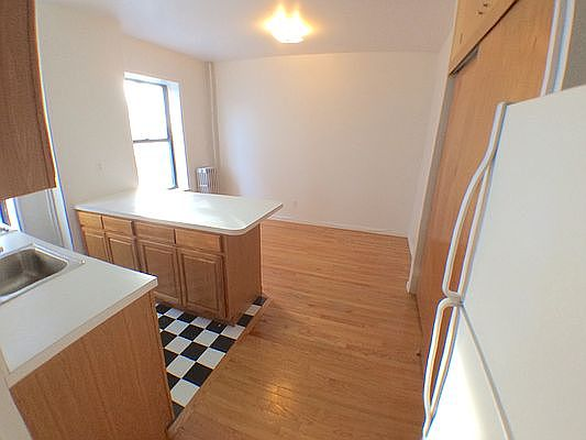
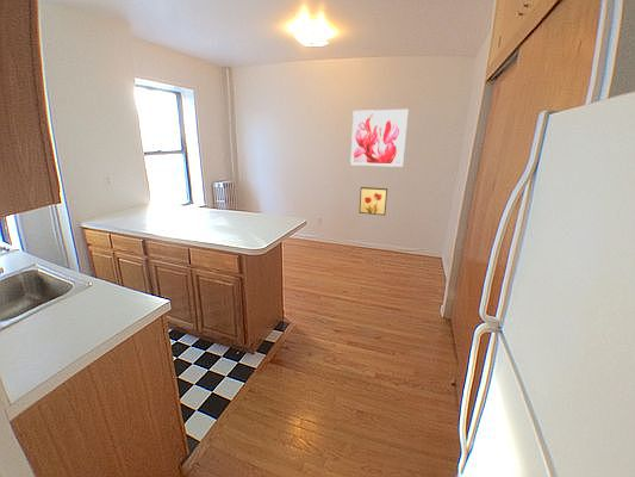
+ wall art (373, 200)
+ wall art (378, 138)
